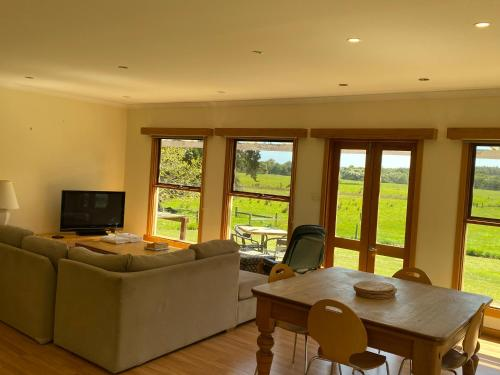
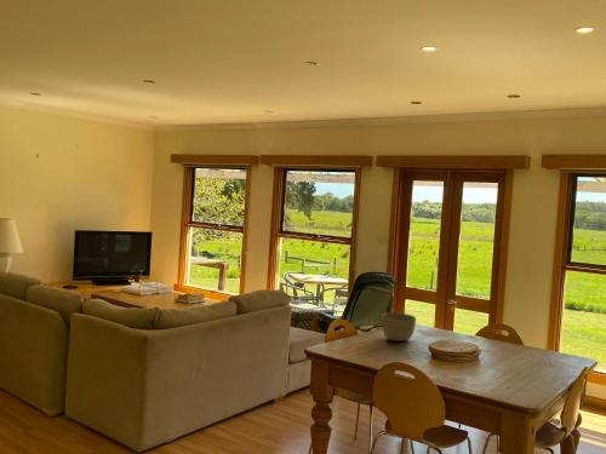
+ bowl (398, 327)
